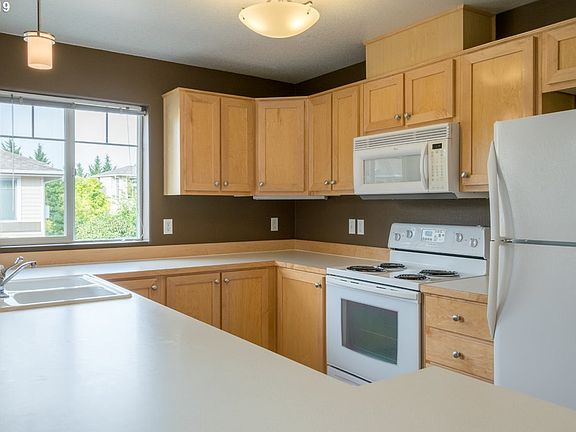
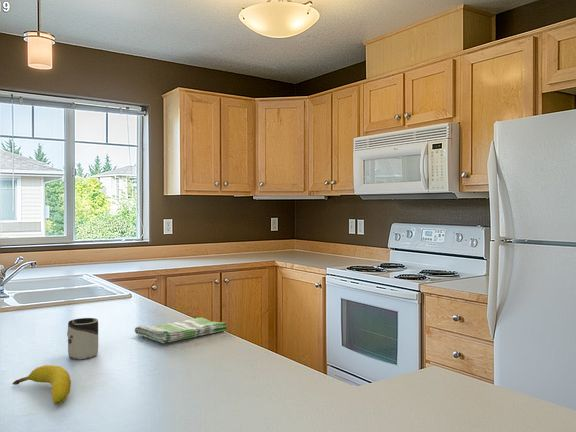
+ dish towel (181, 326)
+ fruit (49, 380)
+ cup (80, 337)
